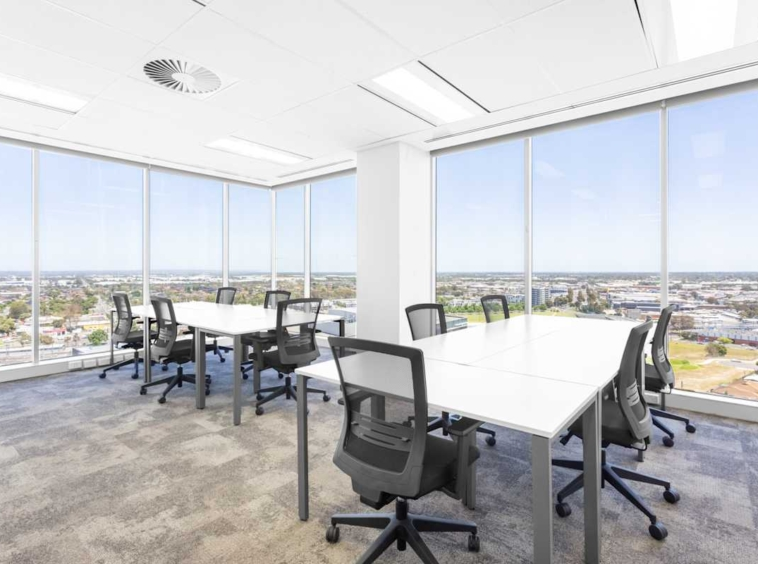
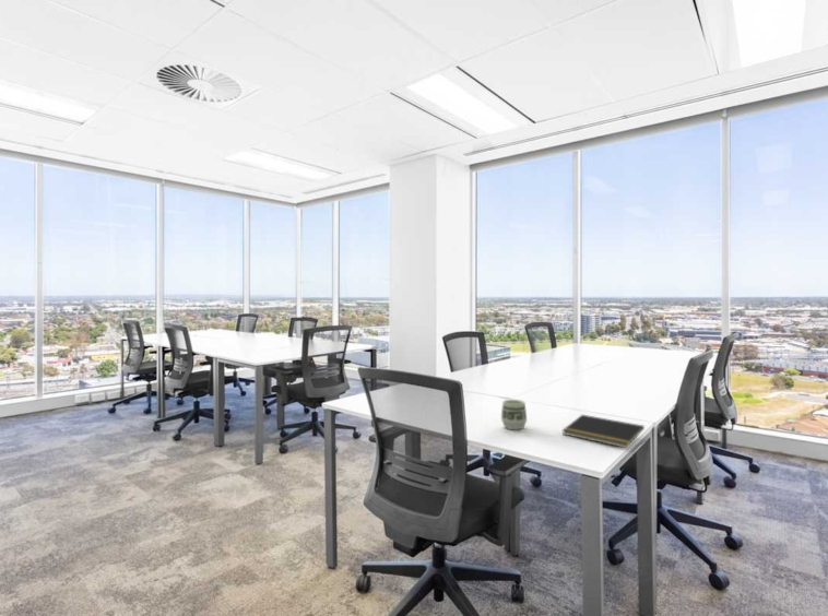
+ notepad (602, 429)
+ cup (513, 414)
